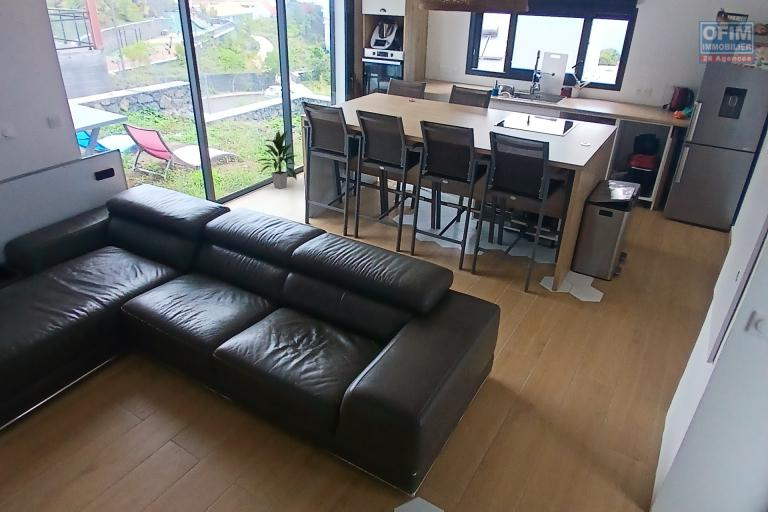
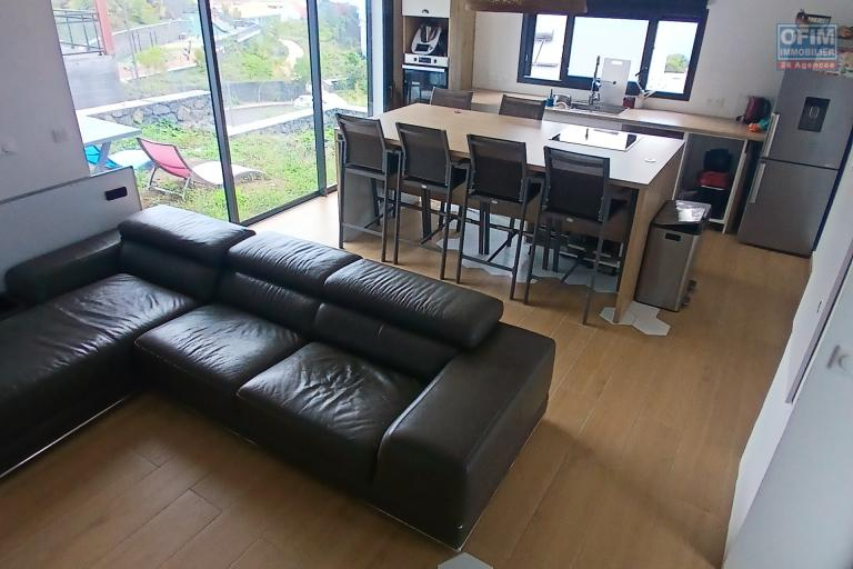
- indoor plant (279, 160)
